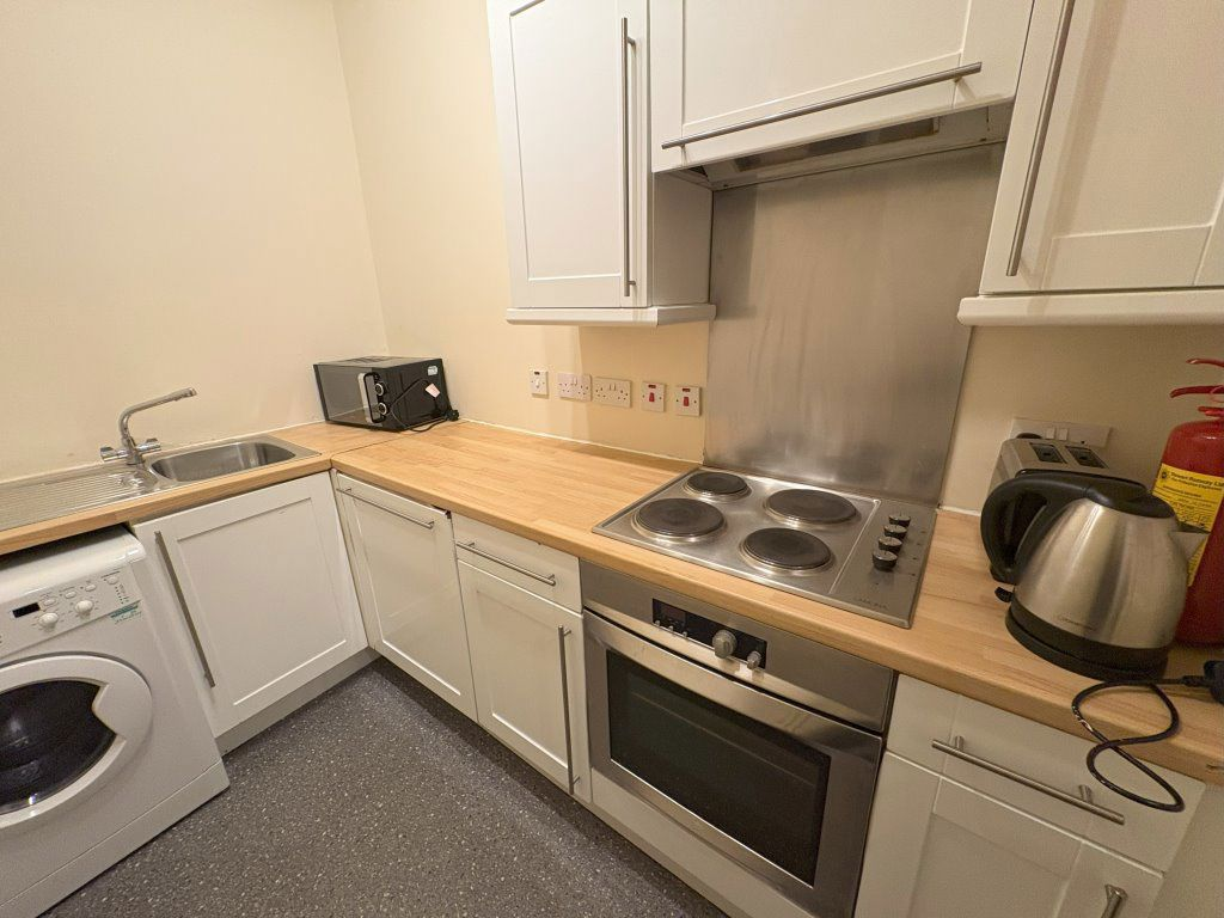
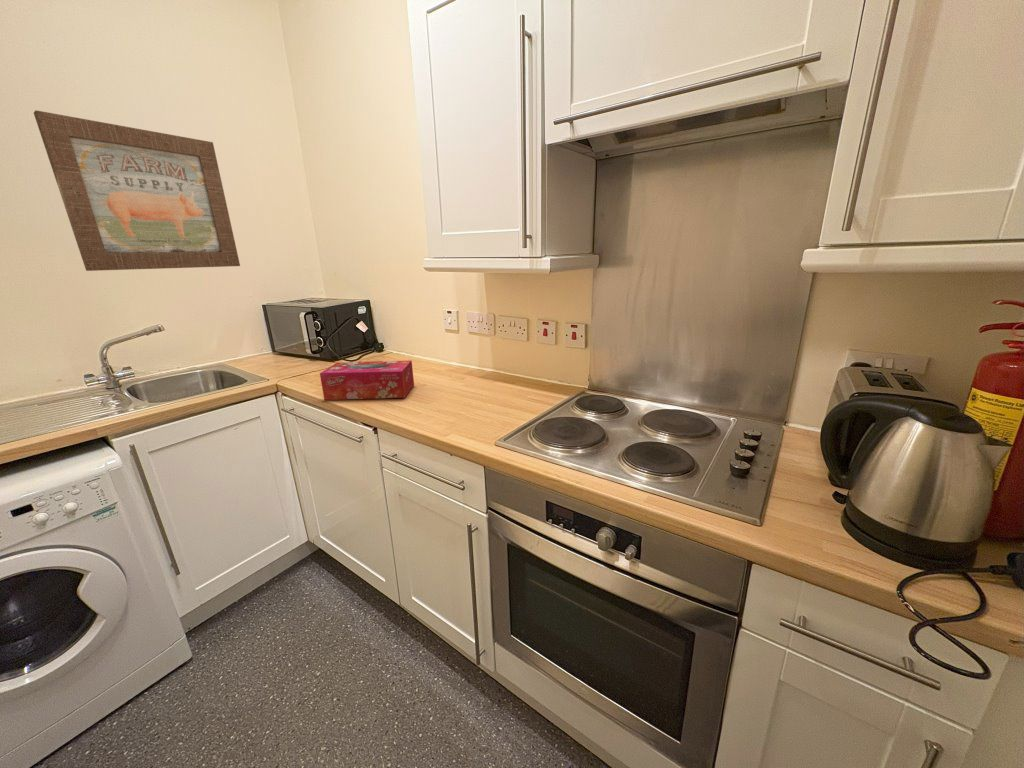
+ tissue box (369, 379)
+ wall art (153, 202)
